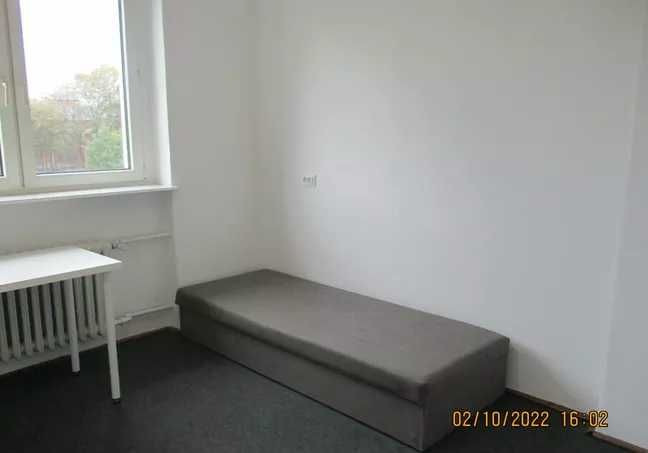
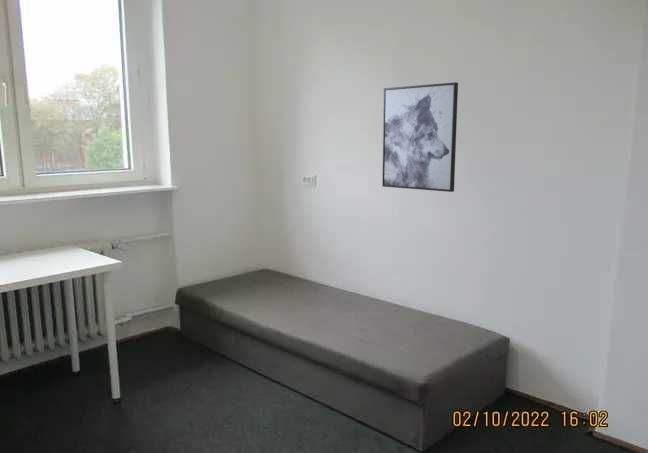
+ wall art (417, 138)
